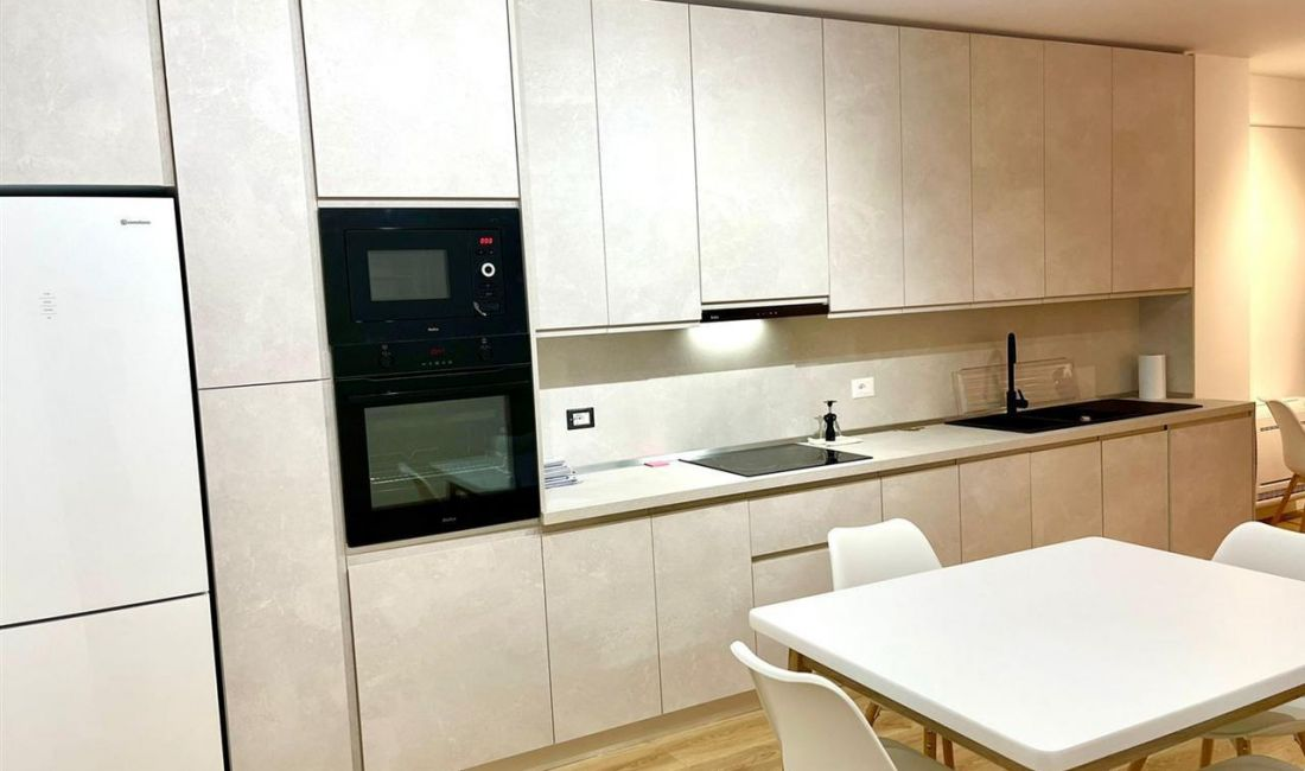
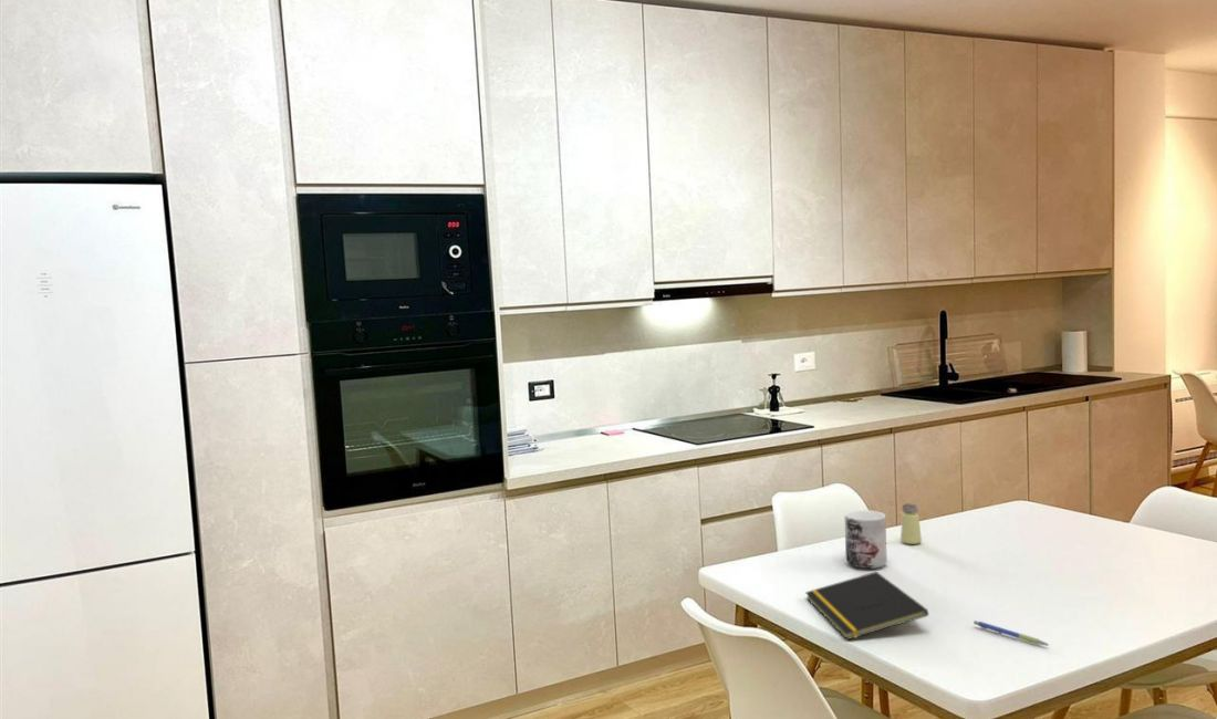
+ saltshaker (911, 522)
+ mug (861, 538)
+ notepad (863, 603)
+ pen (1010, 633)
